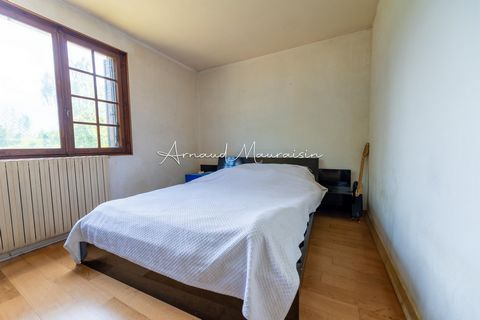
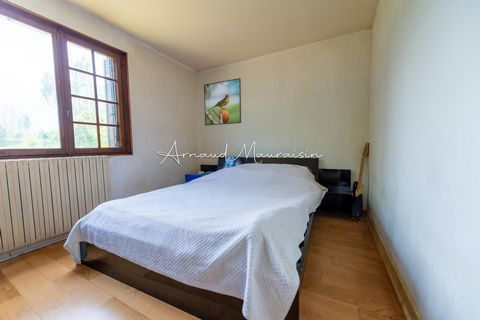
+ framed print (221, 103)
